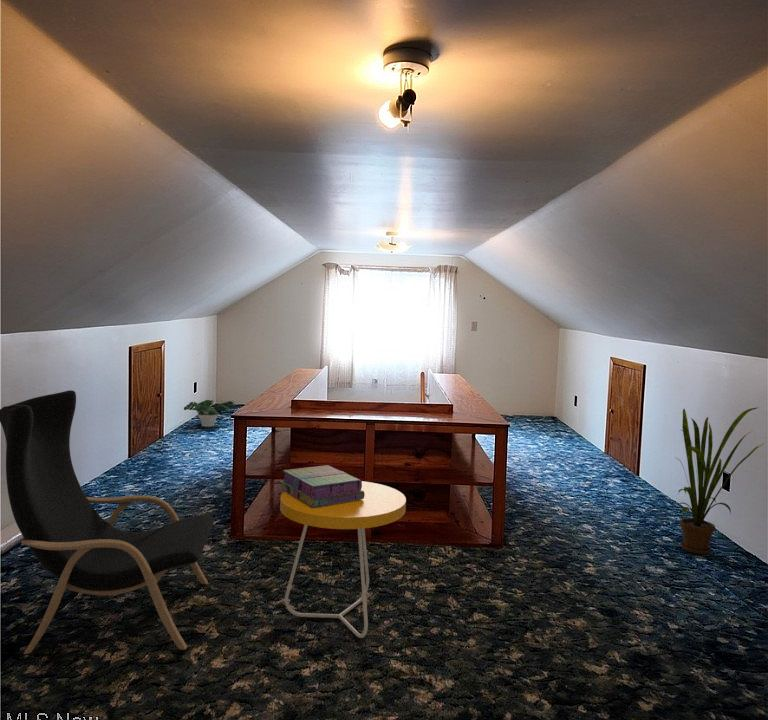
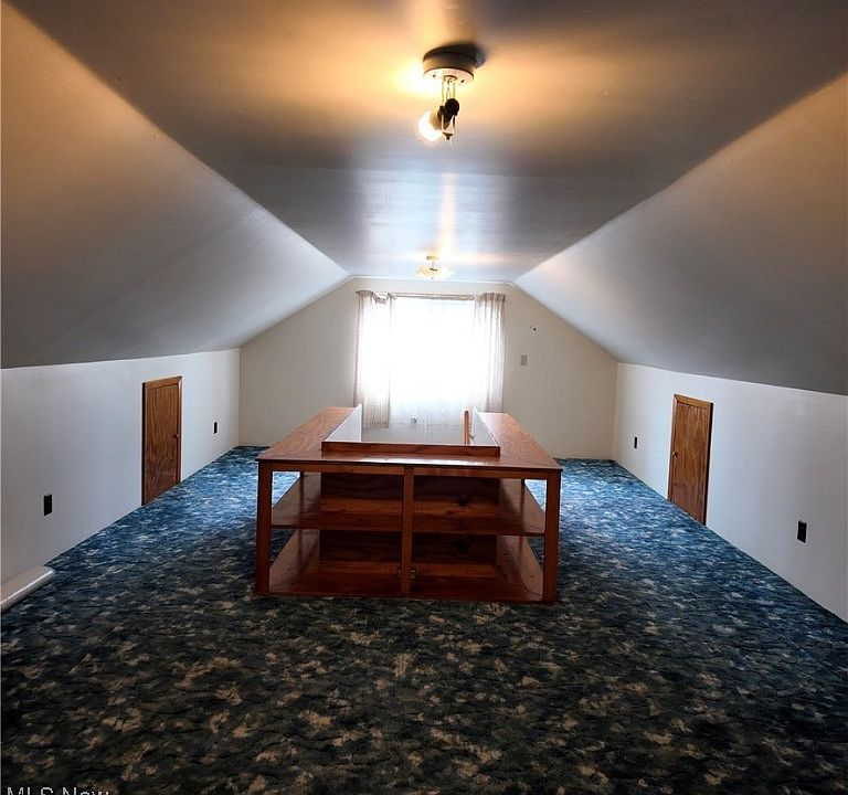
- lounge chair (107, 502)
- stack of books (321, 483)
- potted plant (211, 414)
- house plant (706, 477)
- side table (359, 555)
